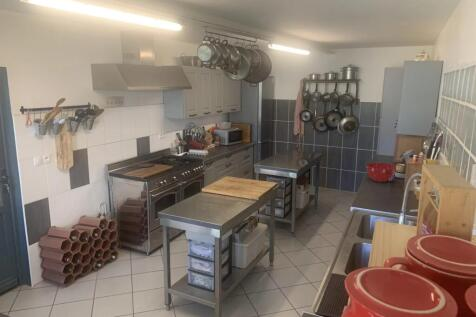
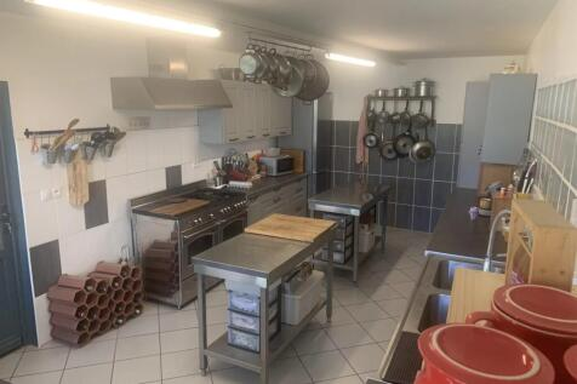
- mixing bowl (380, 172)
